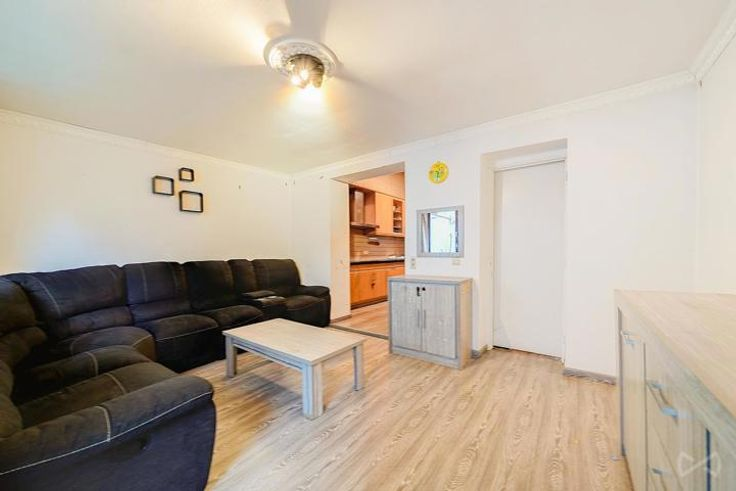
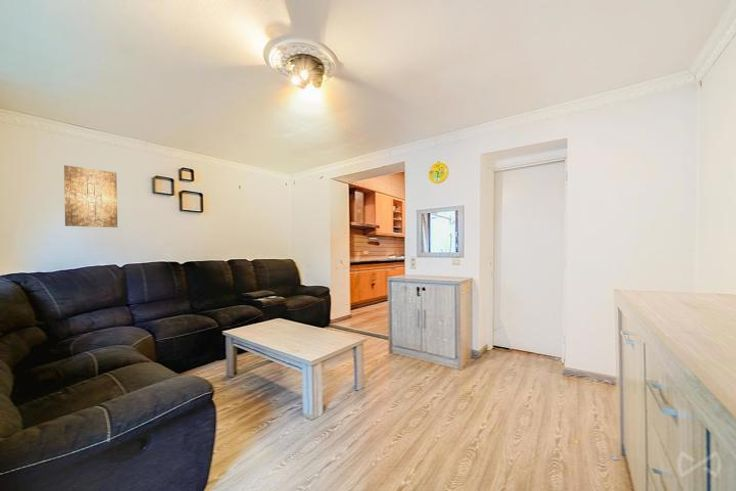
+ wall art (92, 198)
